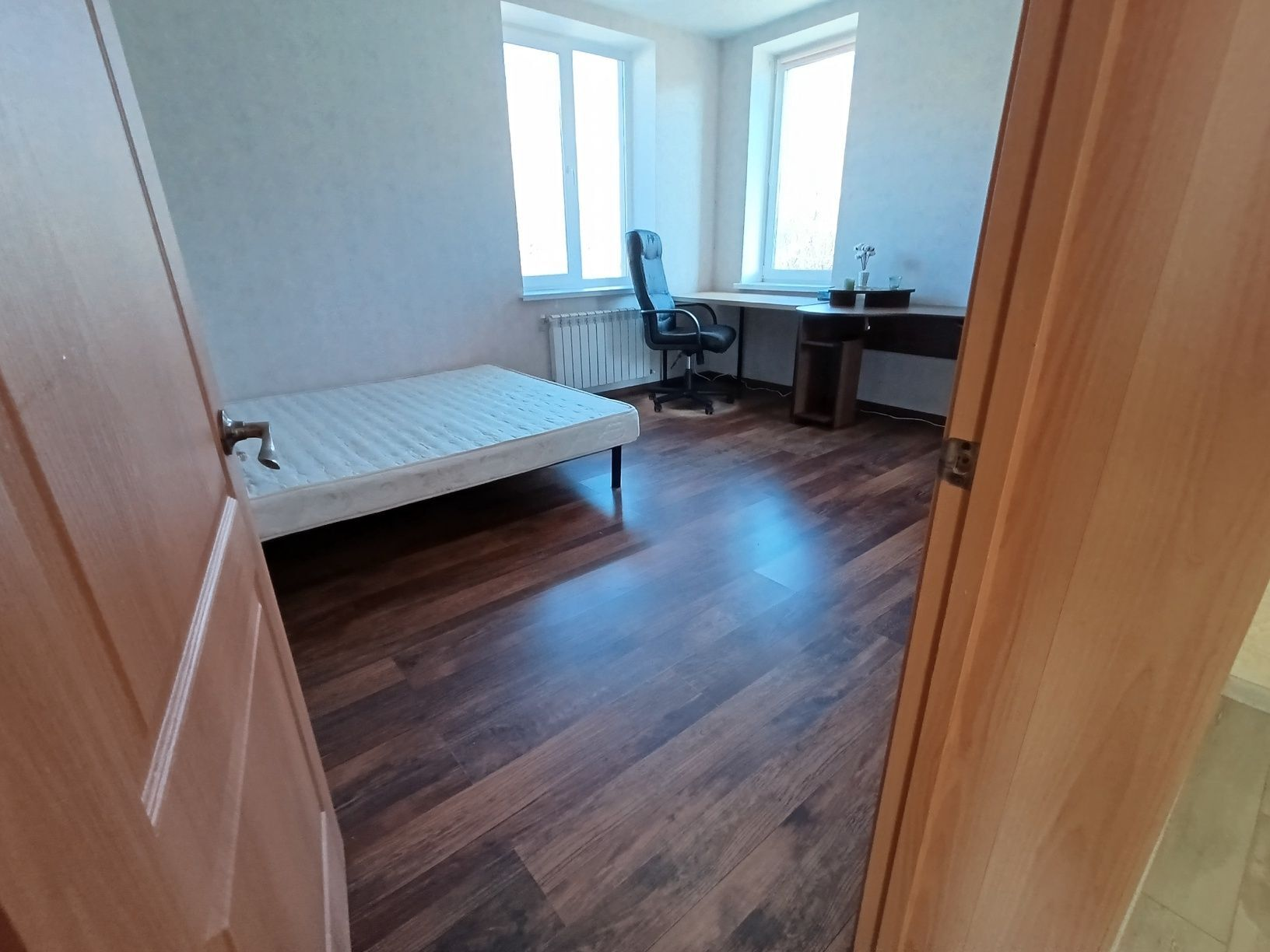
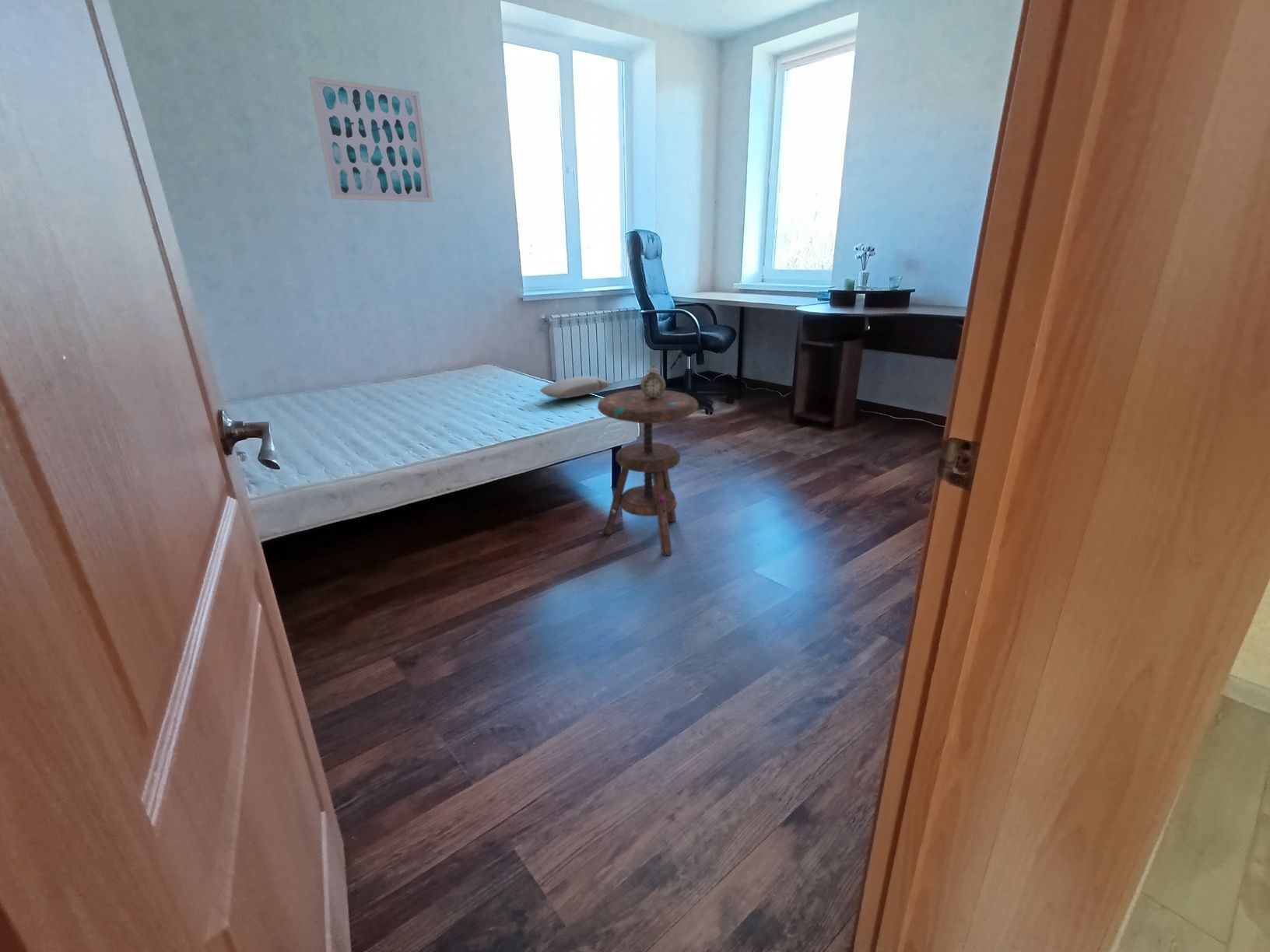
+ pillow (574, 387)
+ side table (648, 470)
+ alarm clock (653, 380)
+ wall art (376, 144)
